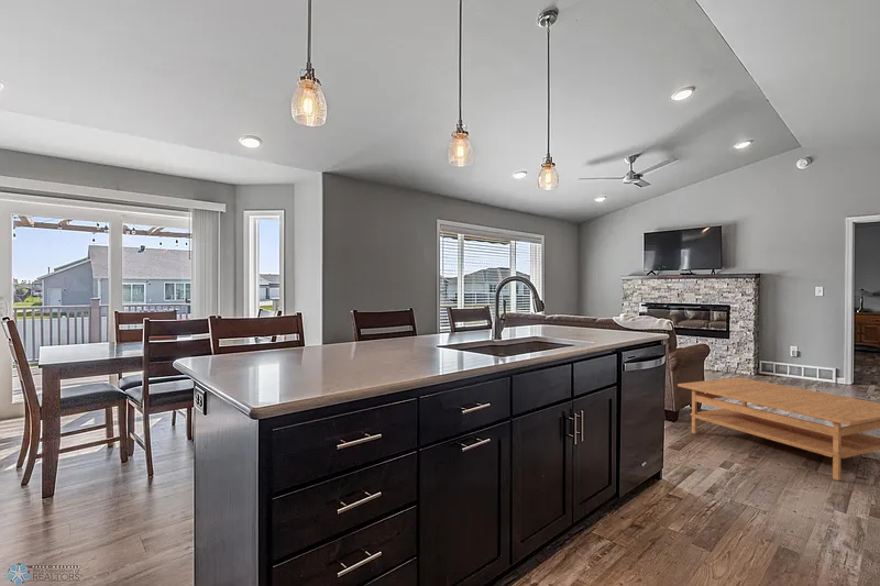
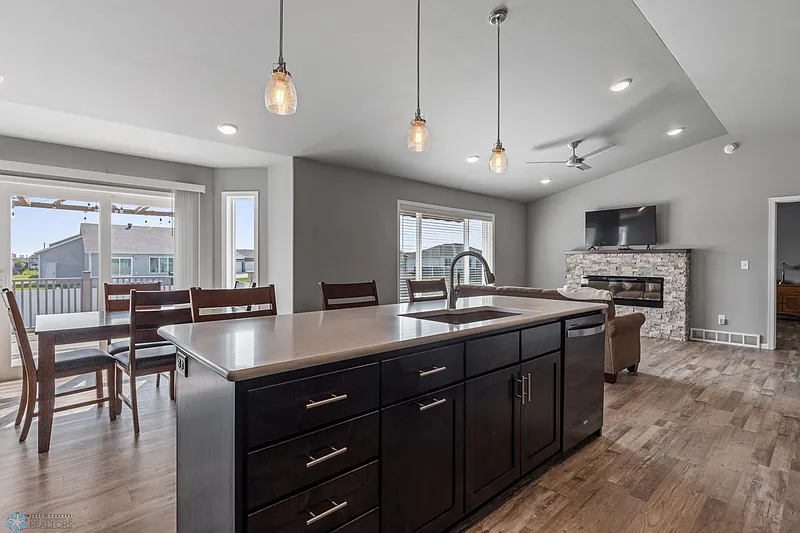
- coffee table (782, 421)
